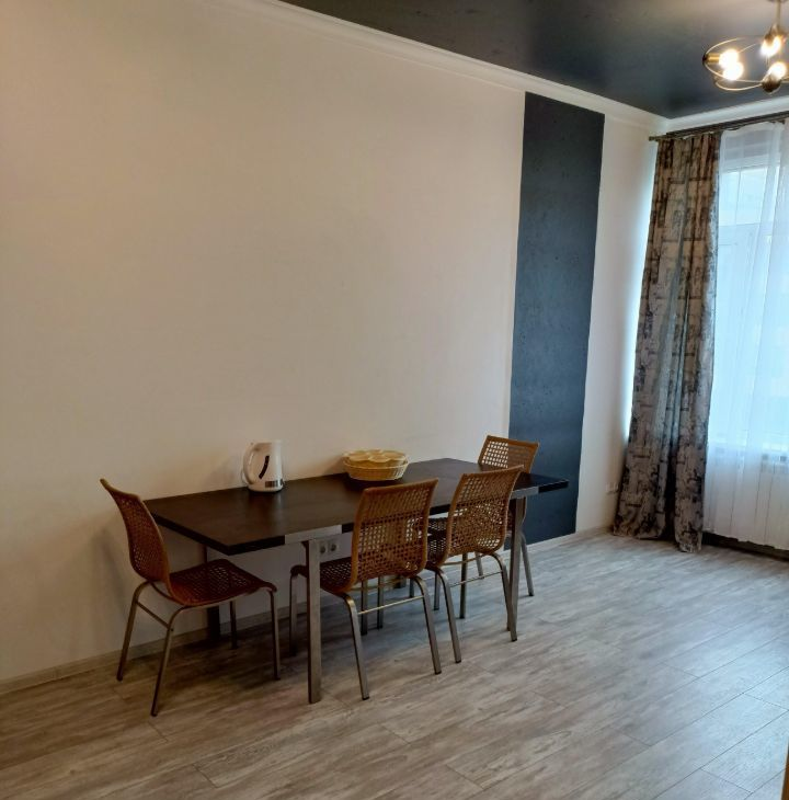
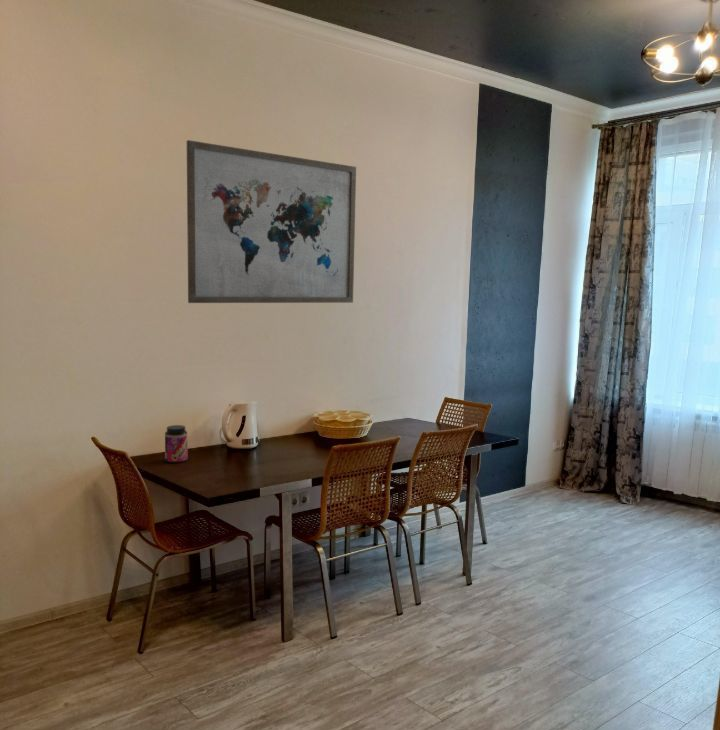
+ wall art (278, 229)
+ jar (176, 443)
